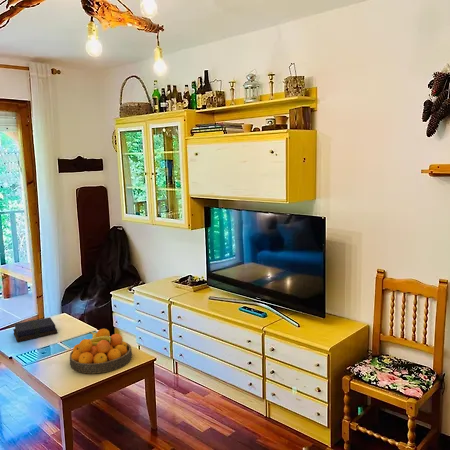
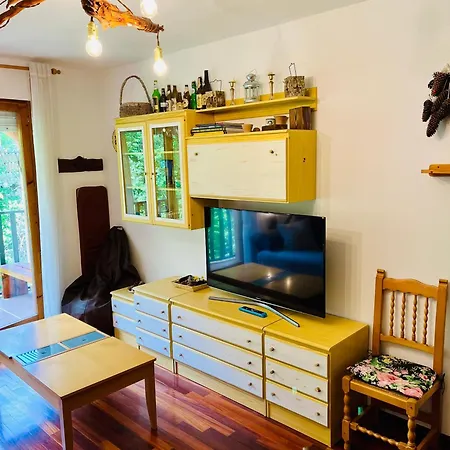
- book (35, 329)
- fruit bowl (100, 347)
